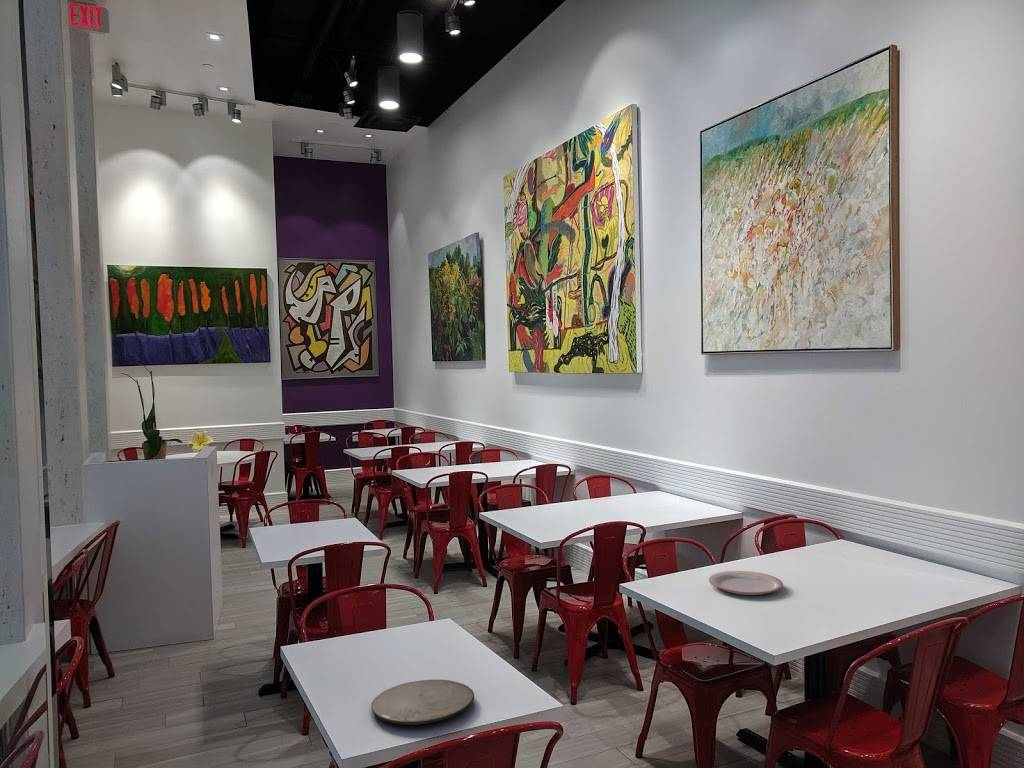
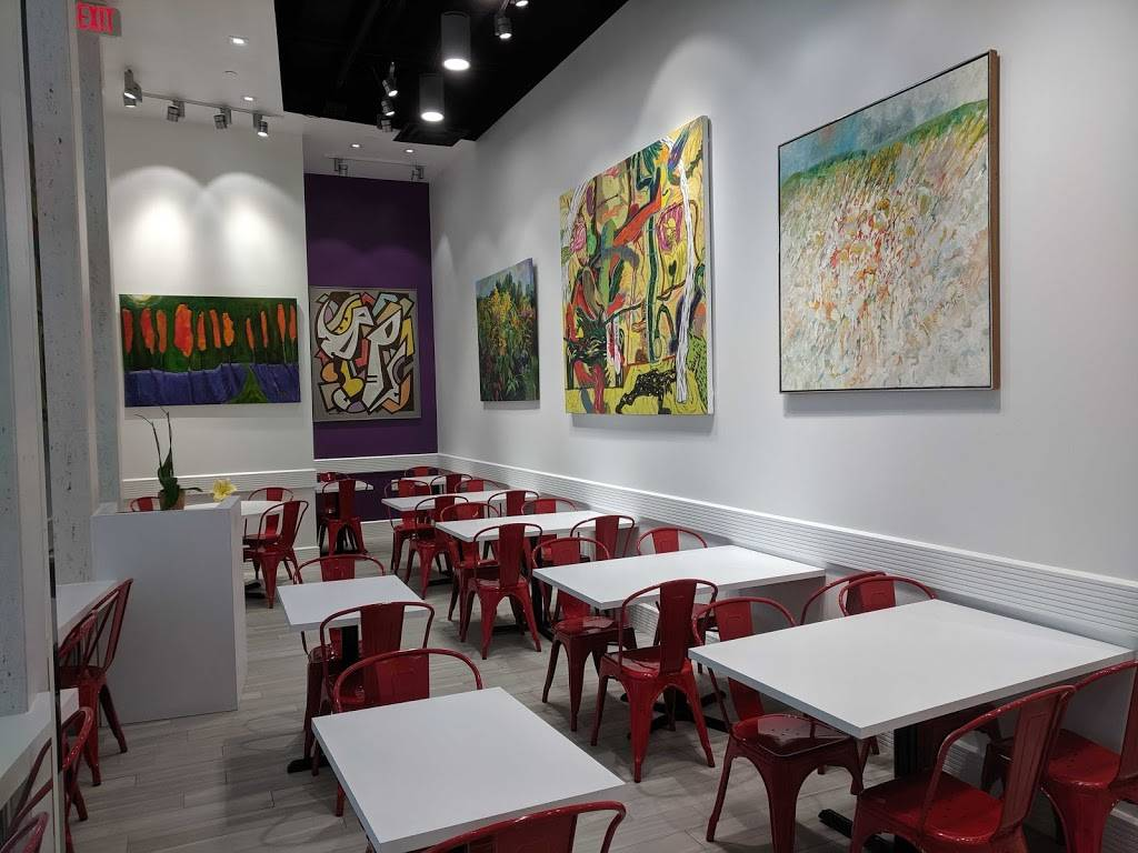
- plate (423, 700)
- plate (745, 584)
